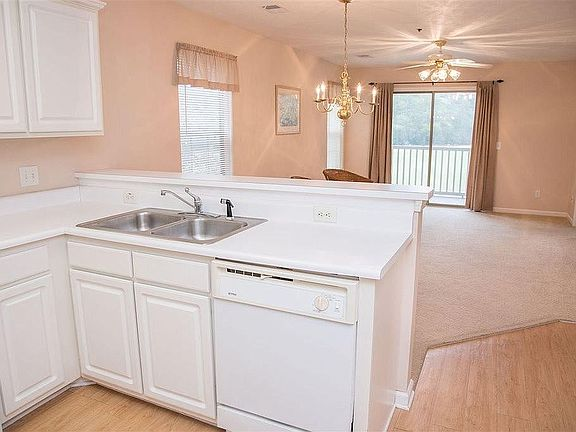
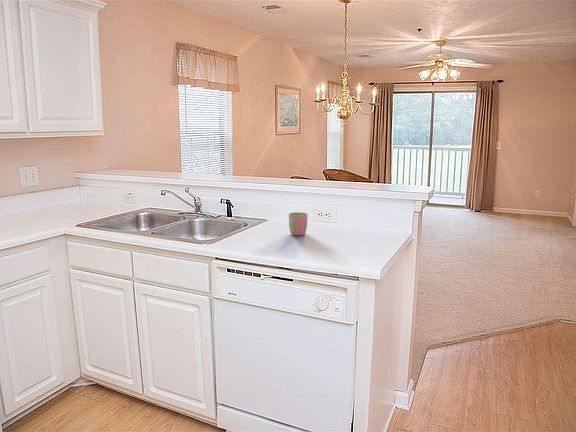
+ cup (296, 224)
